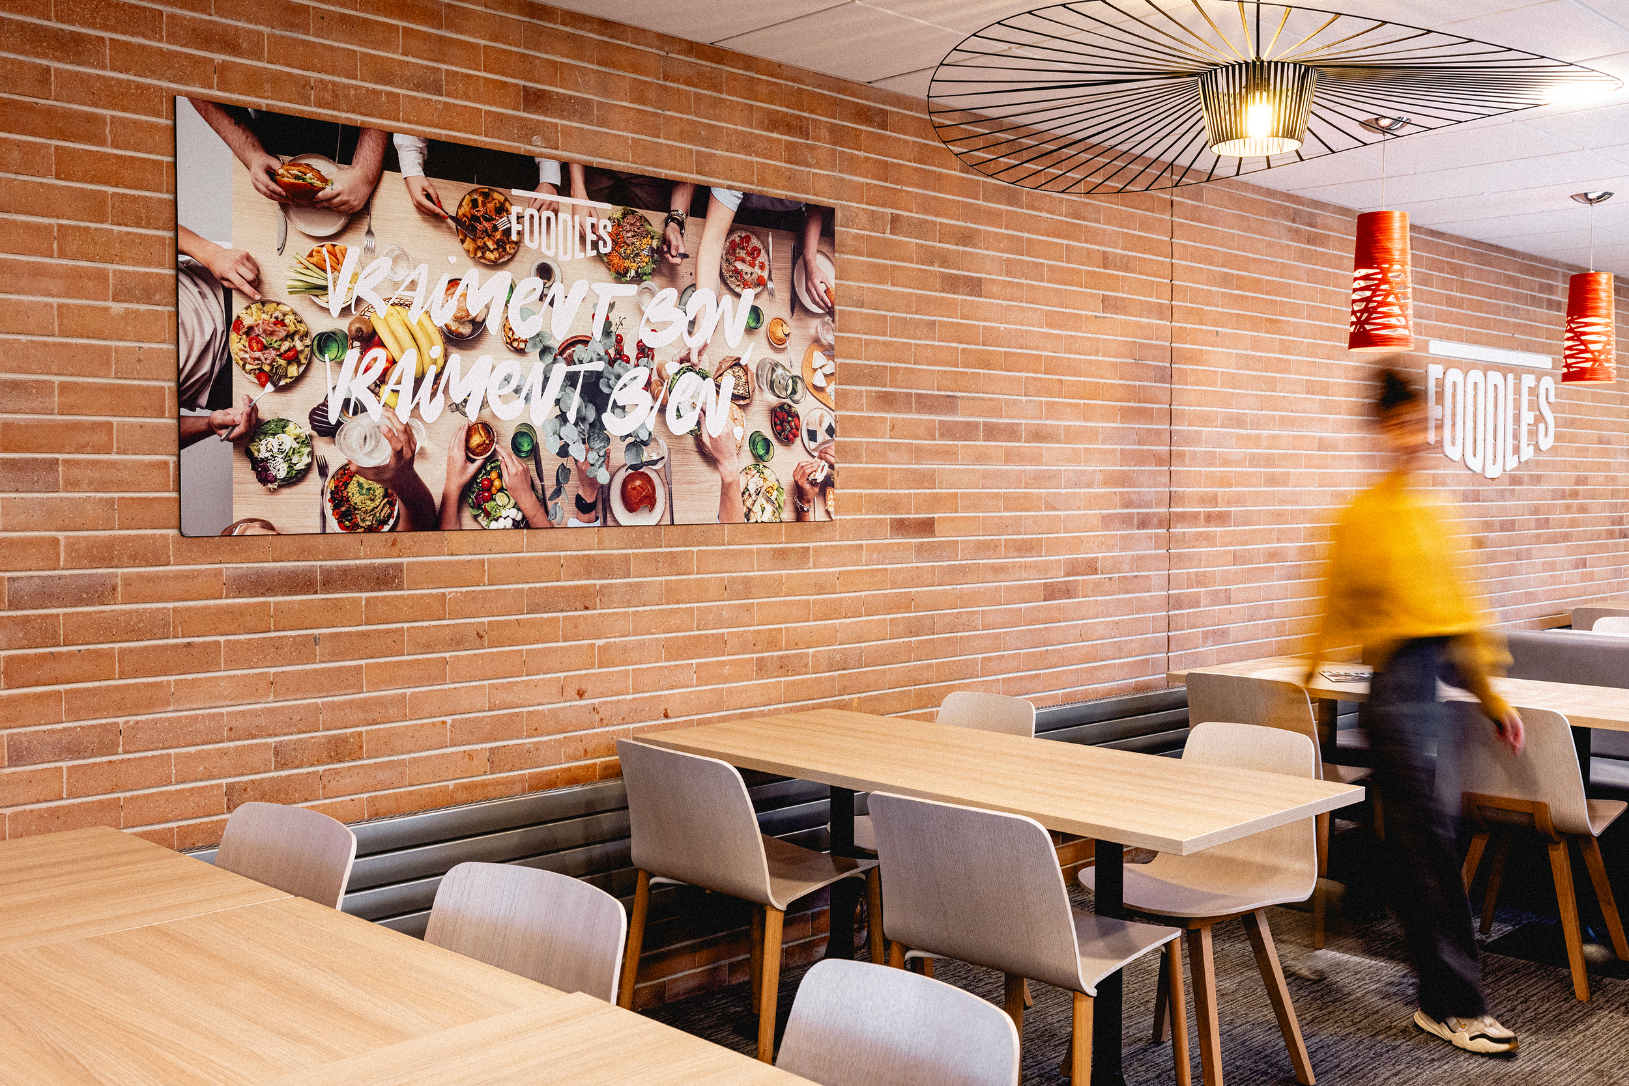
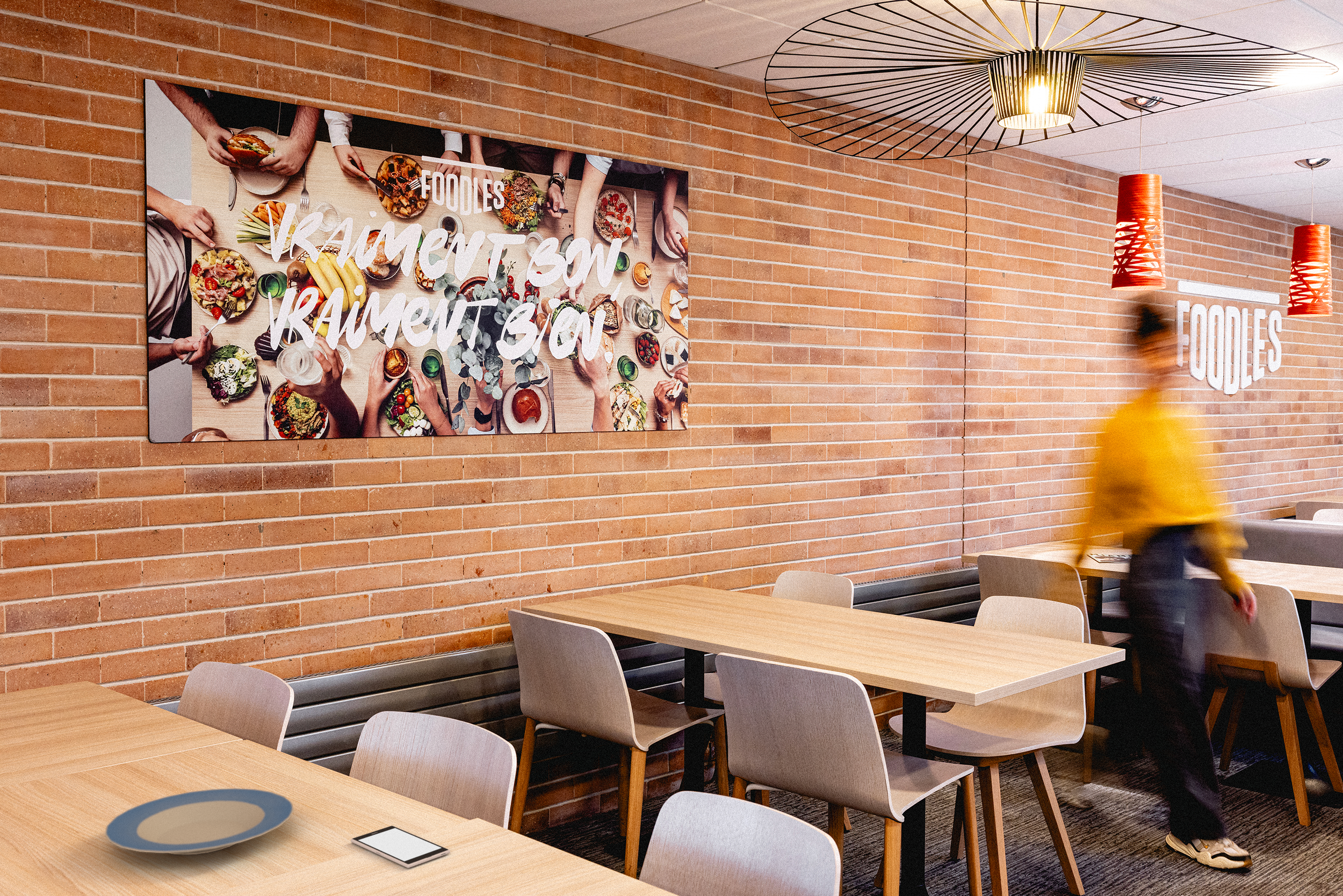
+ plate (202, 828)
+ smartphone (400, 846)
